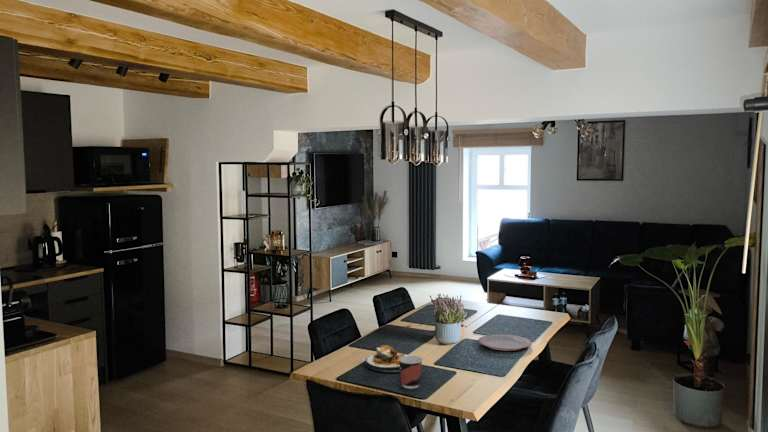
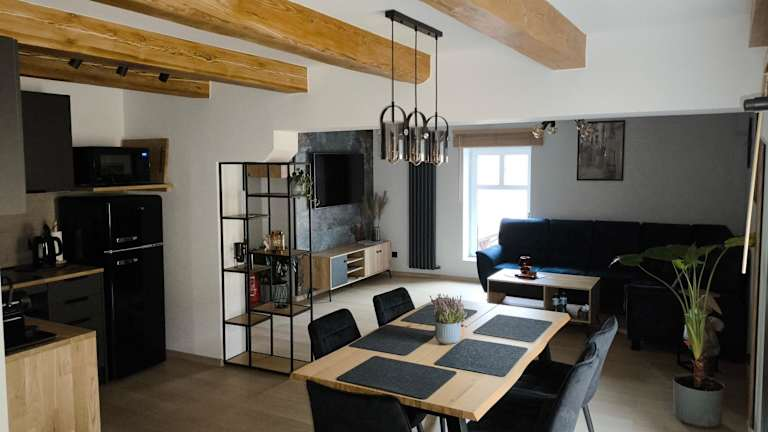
- plate (504, 343)
- cup (410, 372)
- plate (392, 355)
